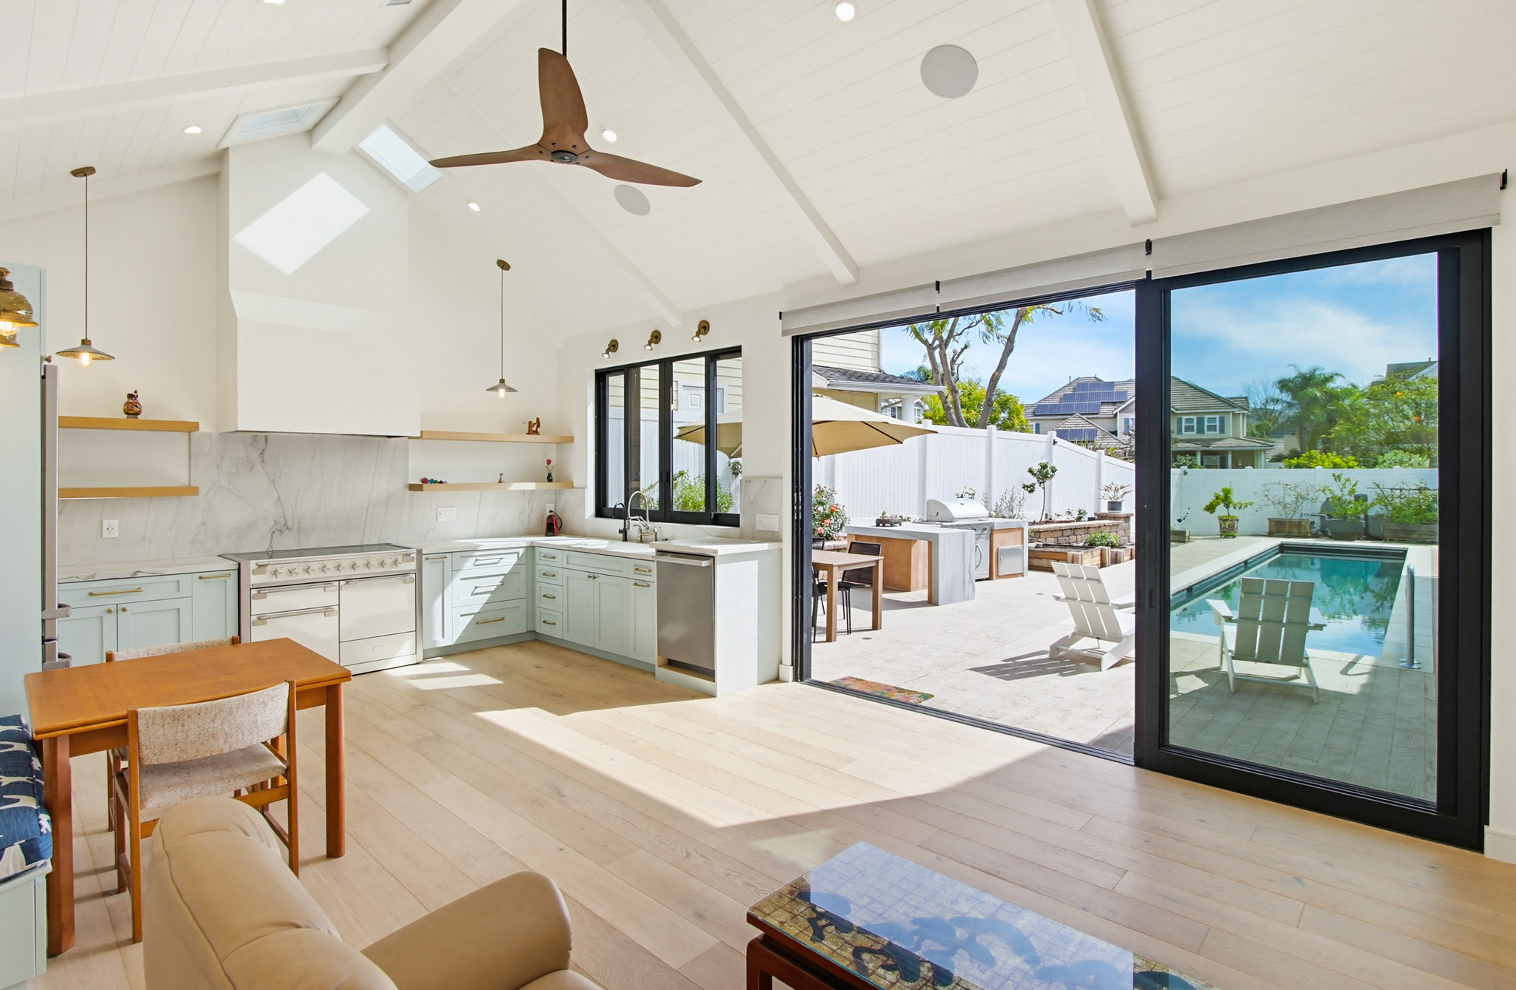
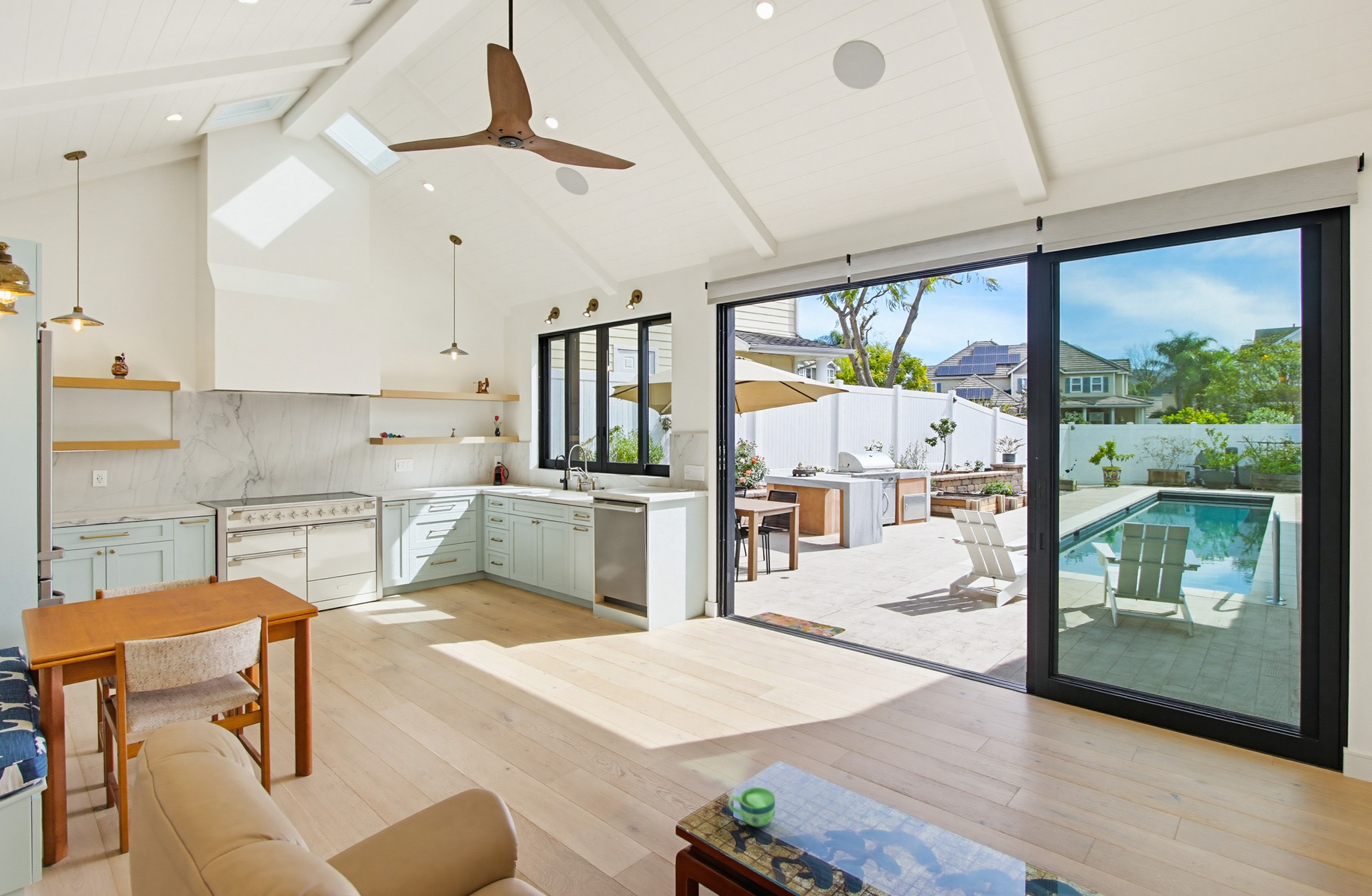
+ cup (752, 809)
